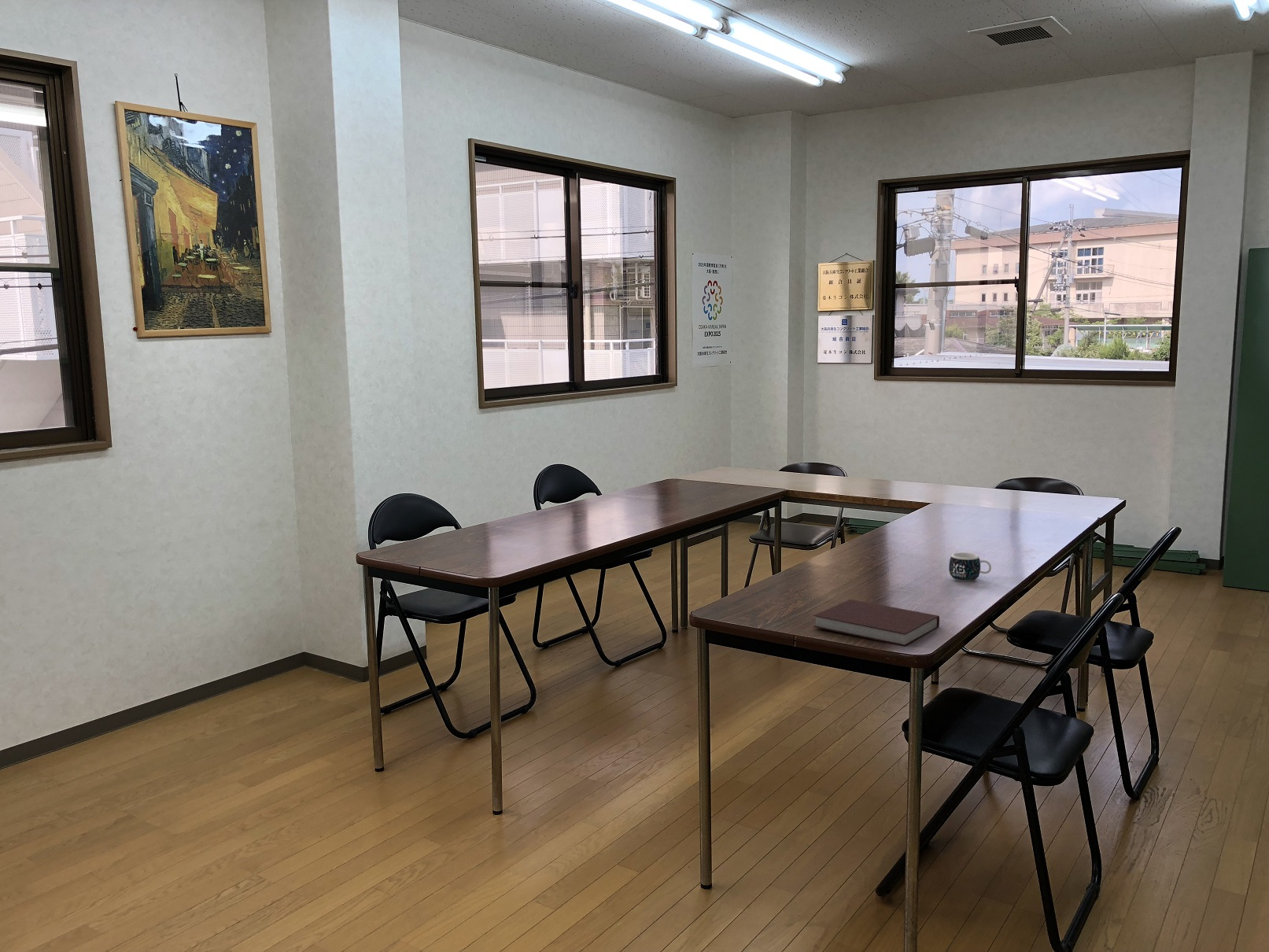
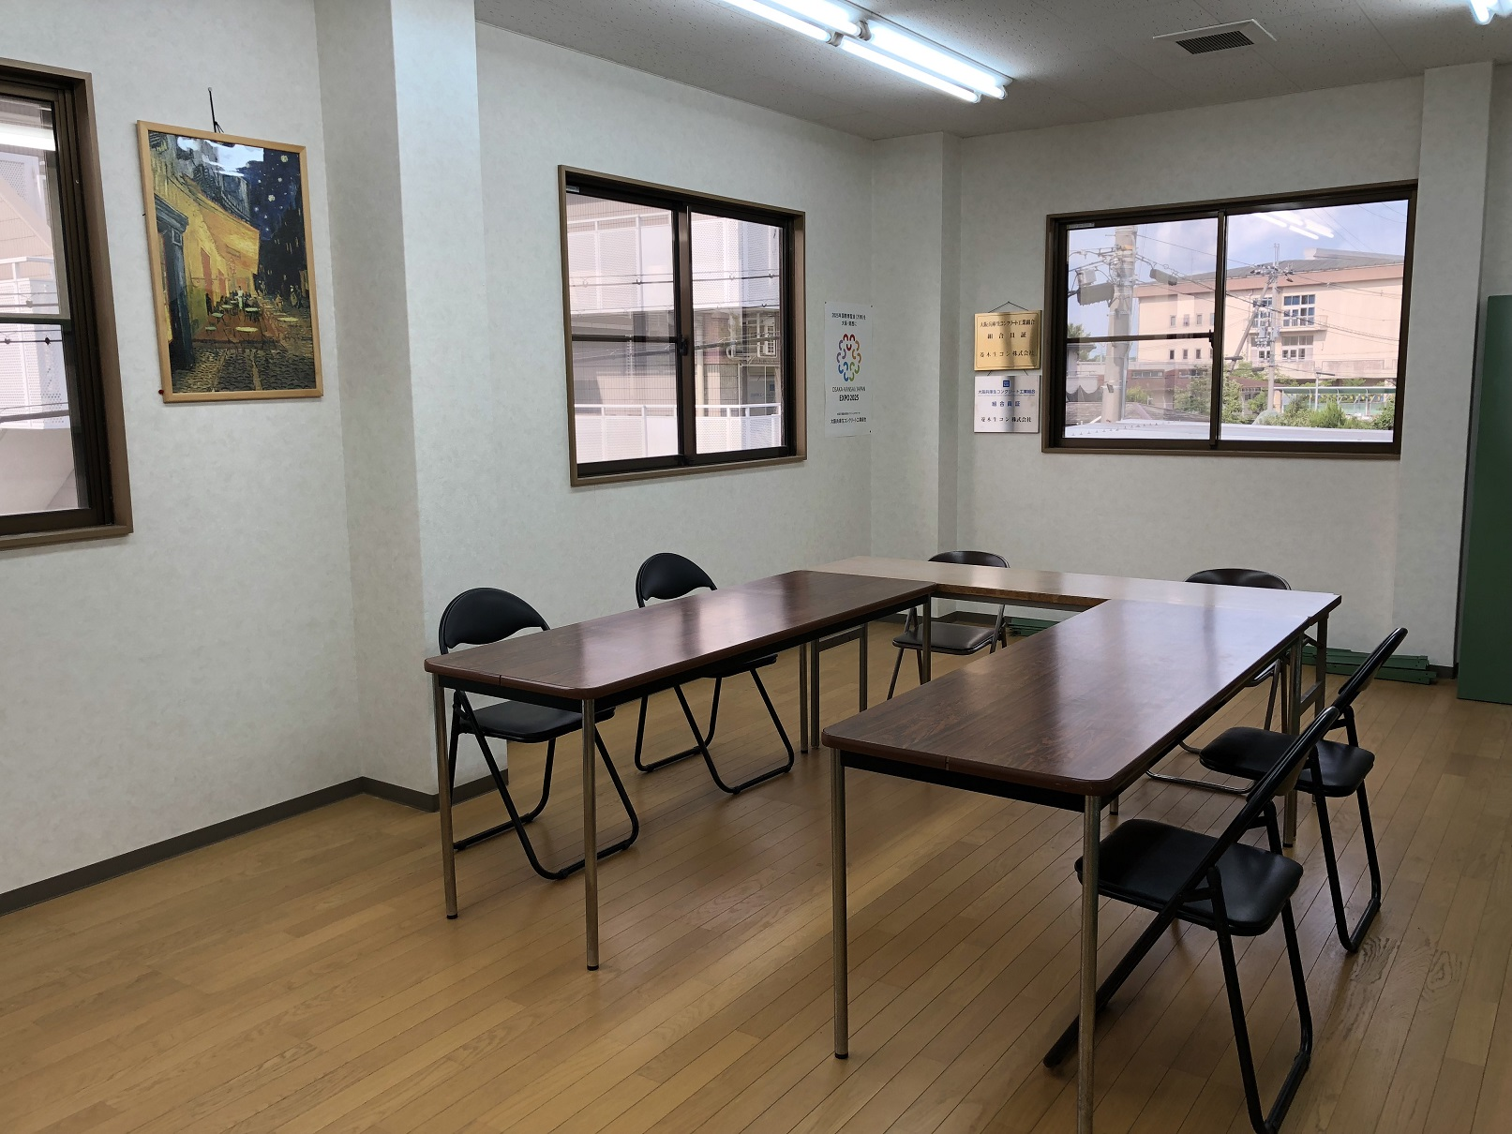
- mug (970, 567)
- notebook (876, 621)
